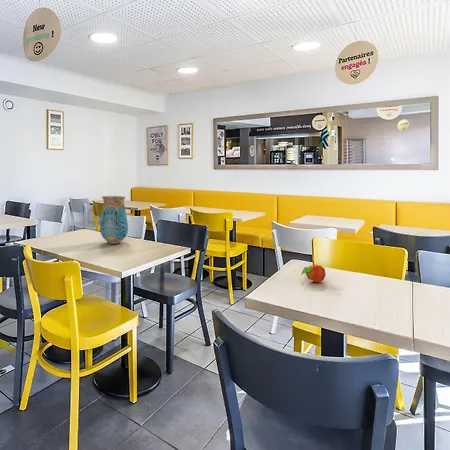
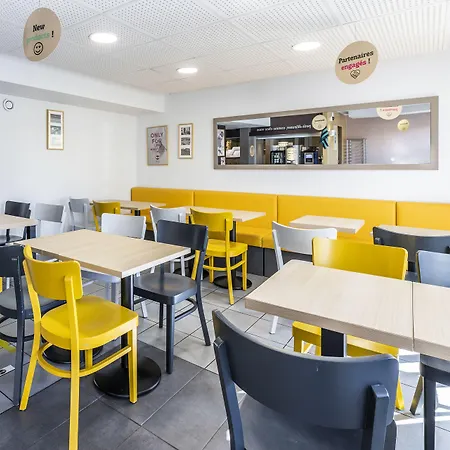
- fruit (313, 273)
- vase (114, 220)
